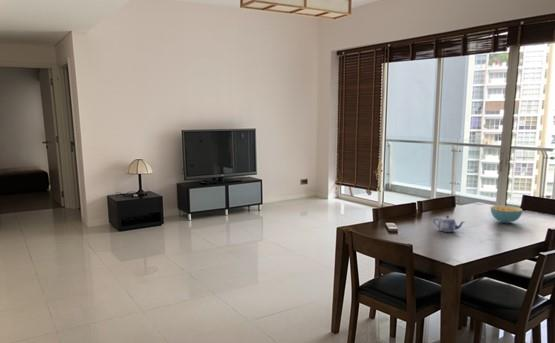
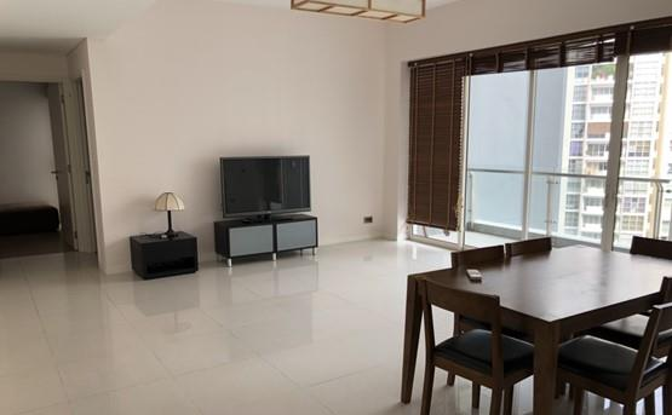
- teapot (448, 223)
- cereal bowl (505, 215)
